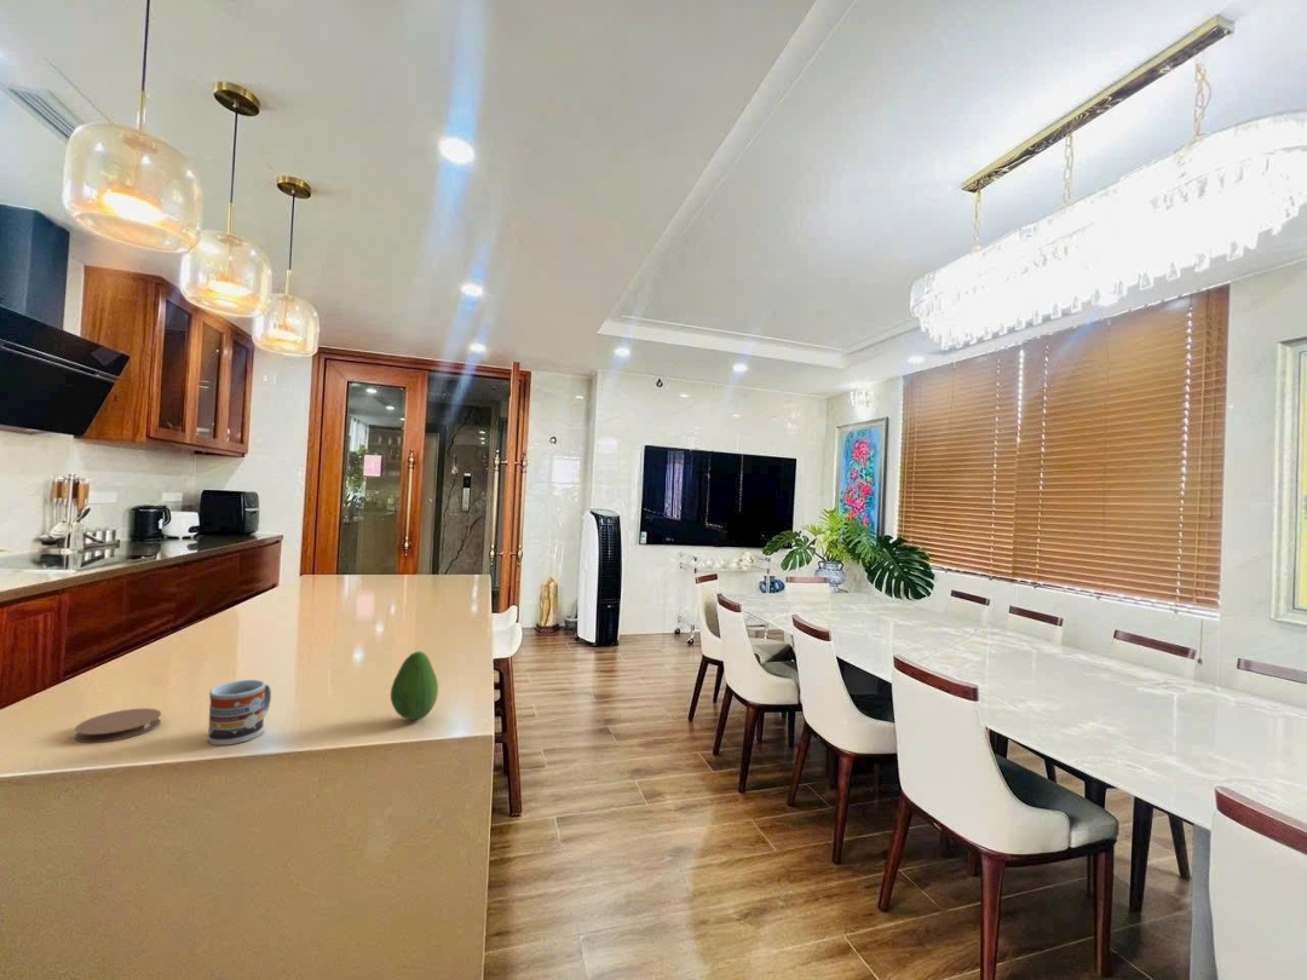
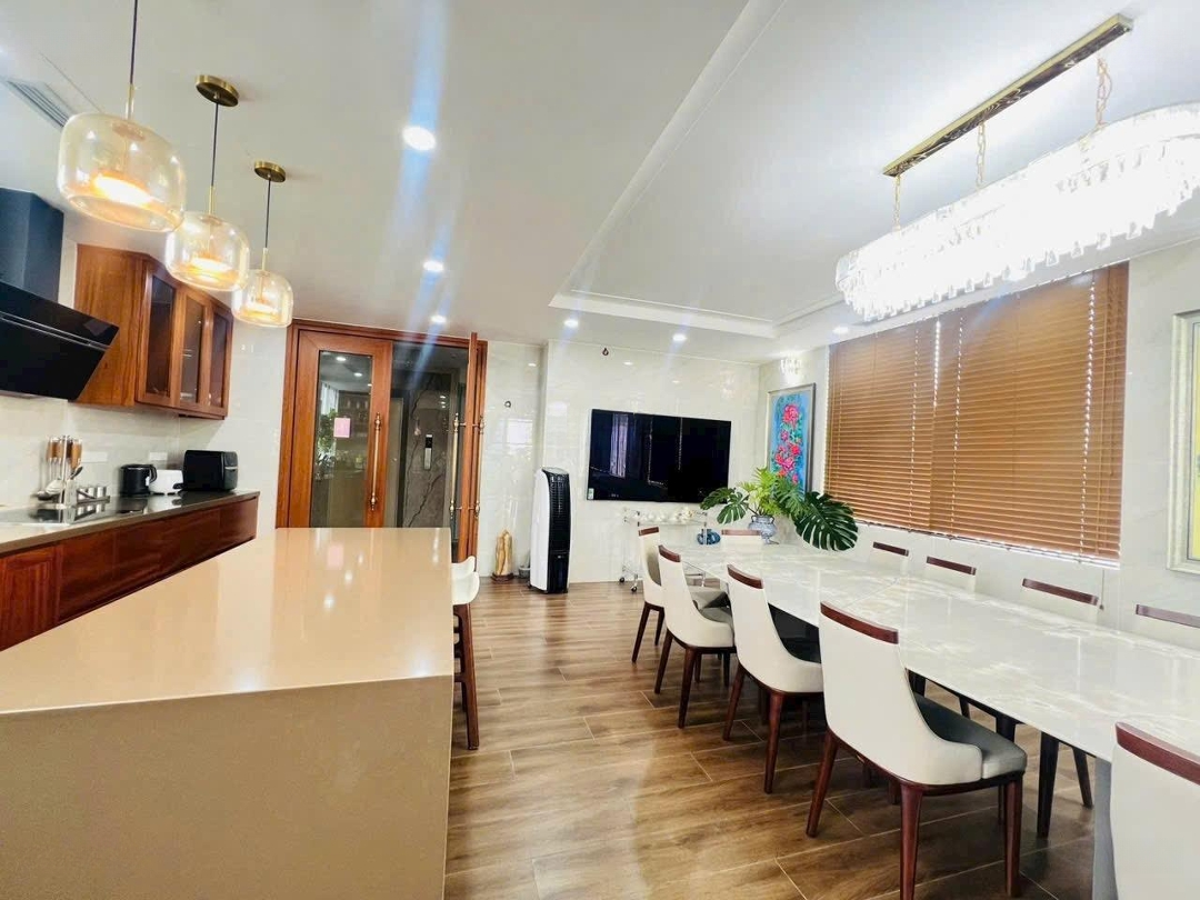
- fruit (415, 685)
- cup (243, 708)
- coaster (119, 725)
